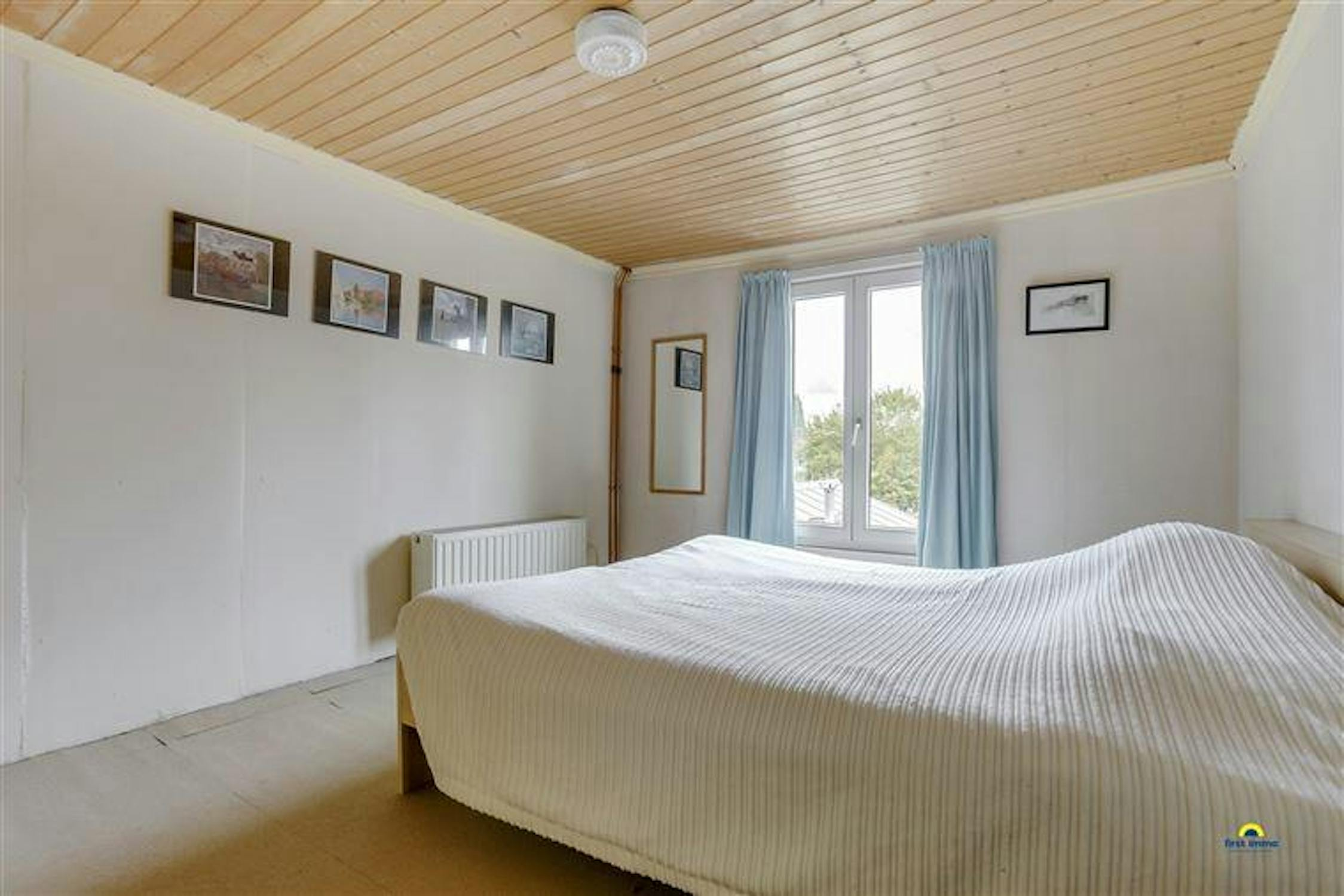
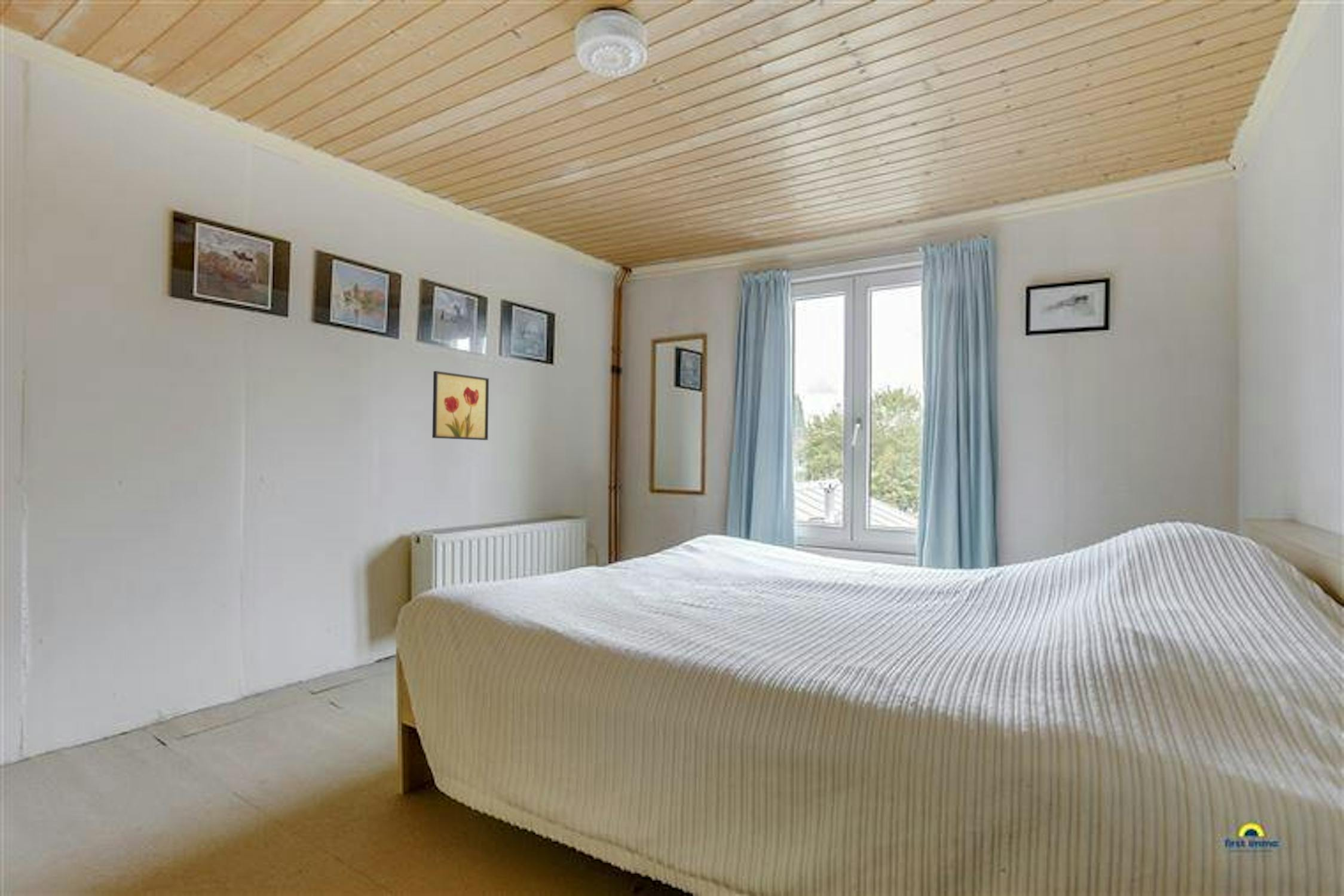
+ wall art (461, 407)
